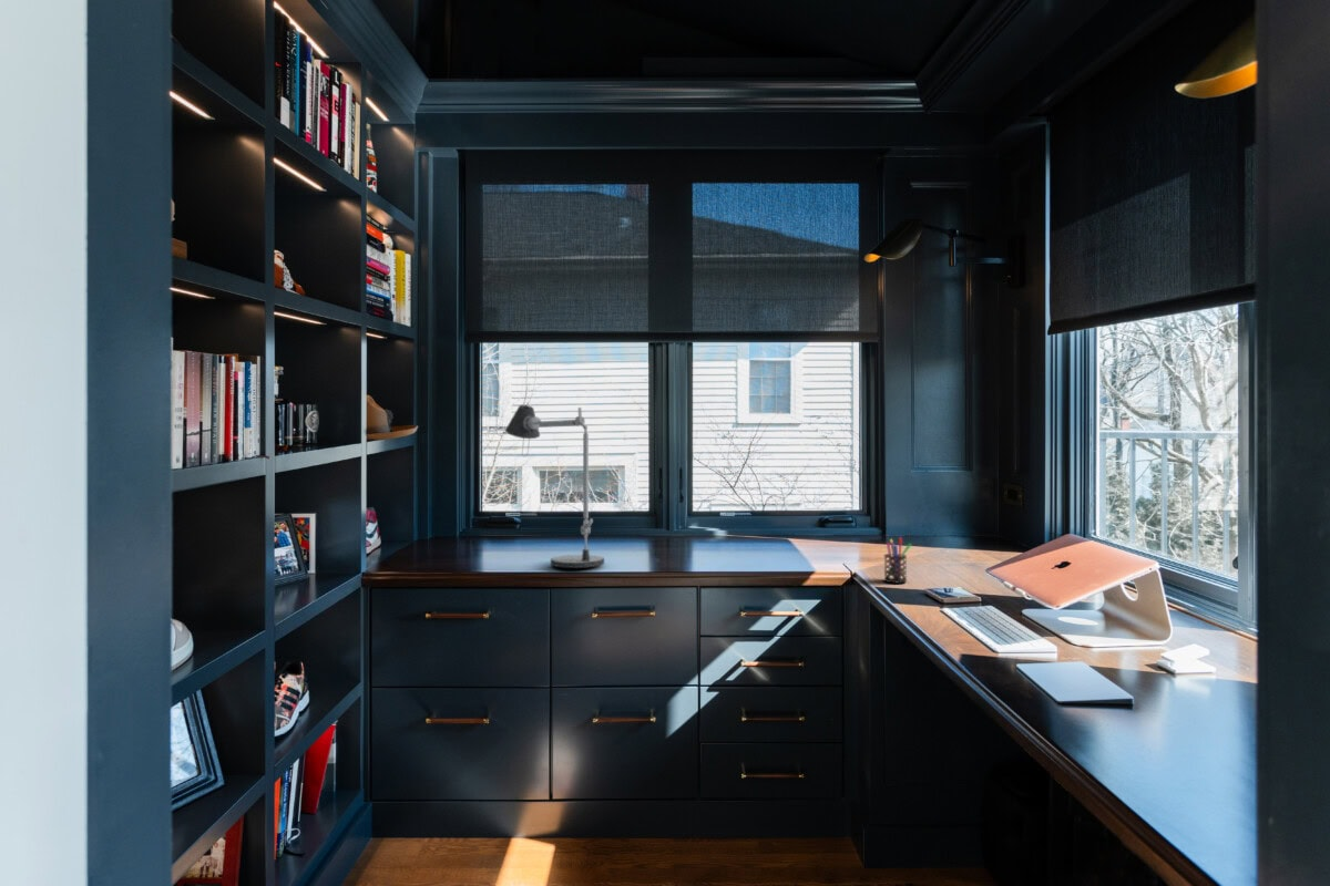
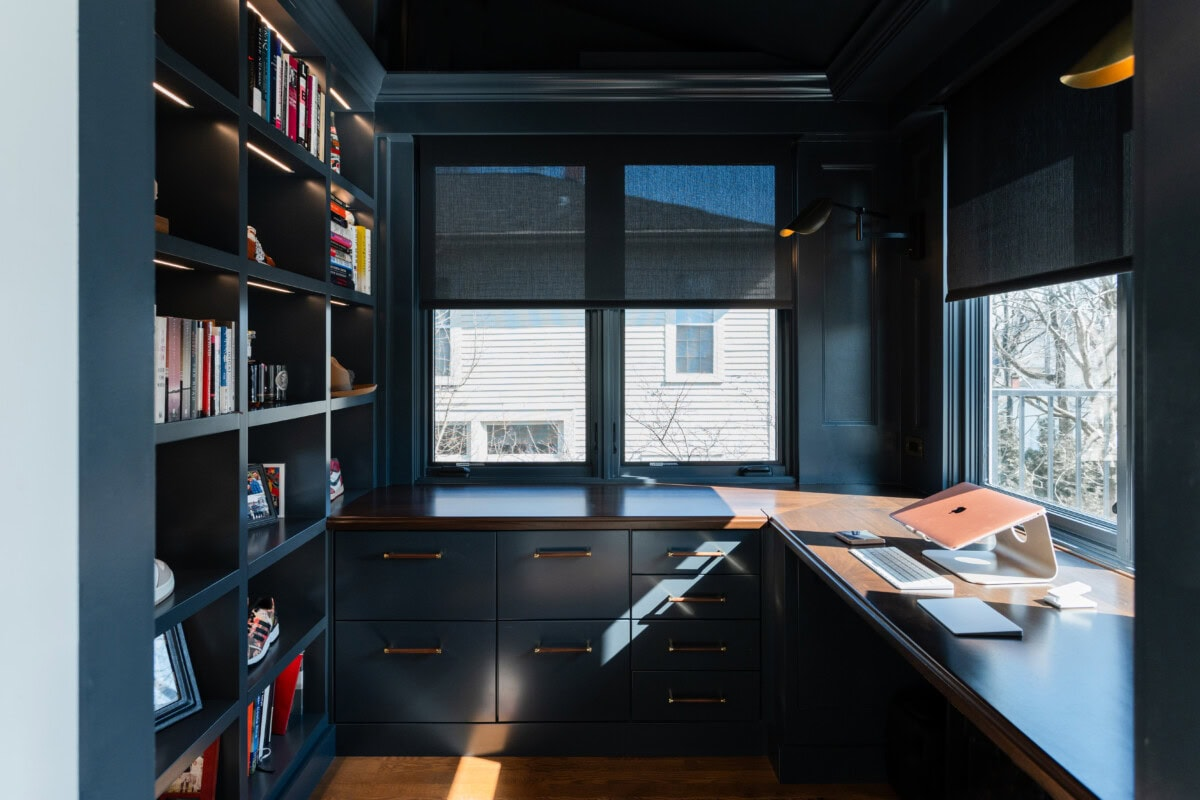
- pen holder (898, 558)
- desk lamp (583, 478)
